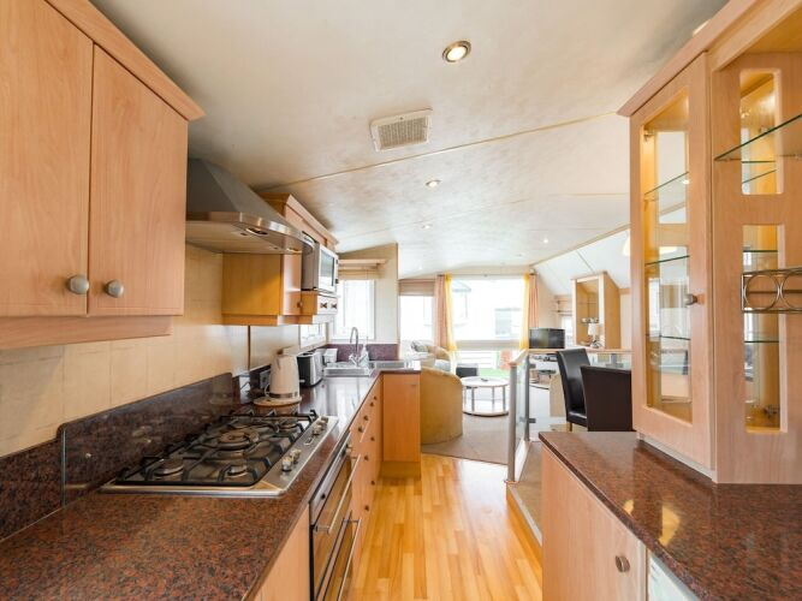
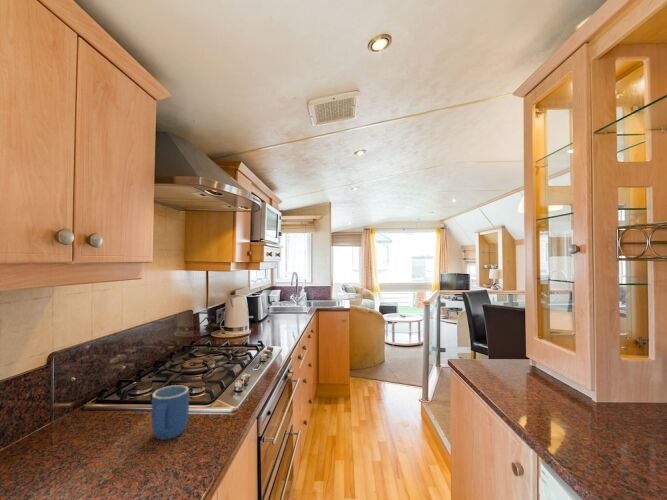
+ mug (169, 413)
